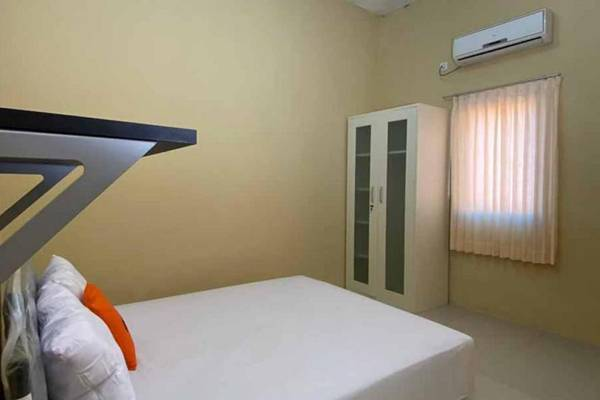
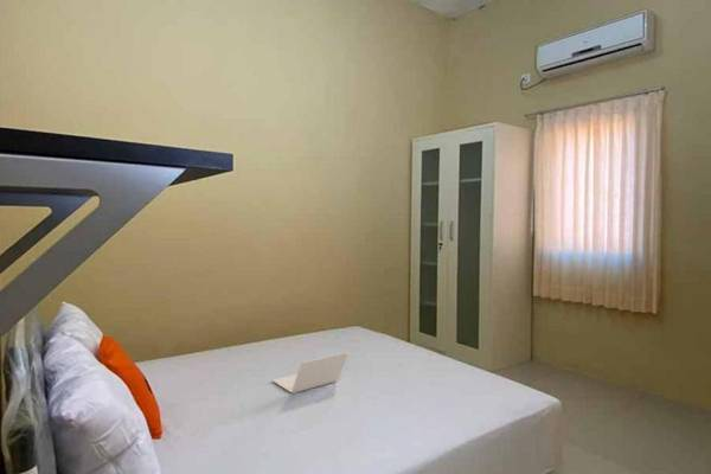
+ laptop (309, 365)
